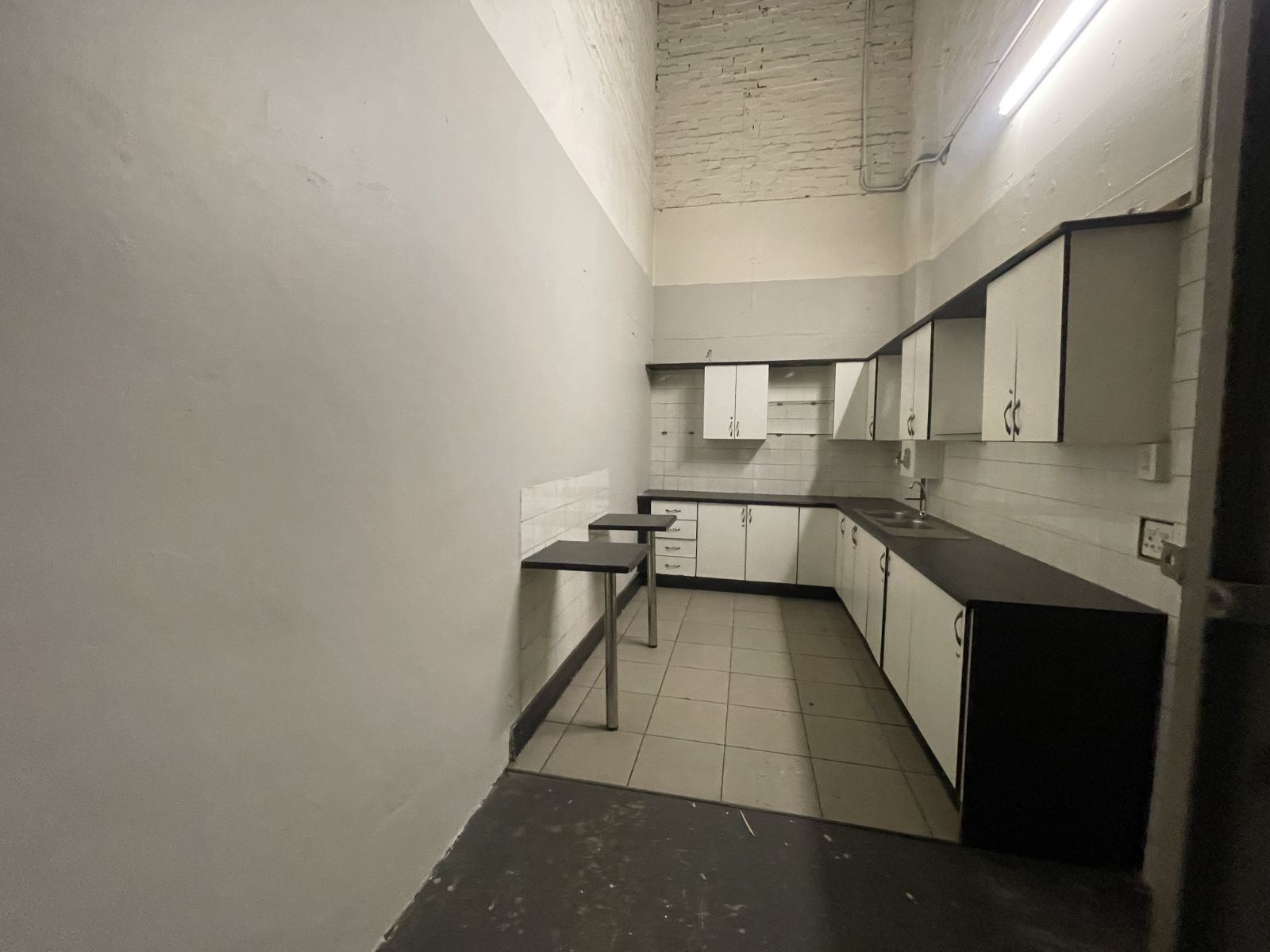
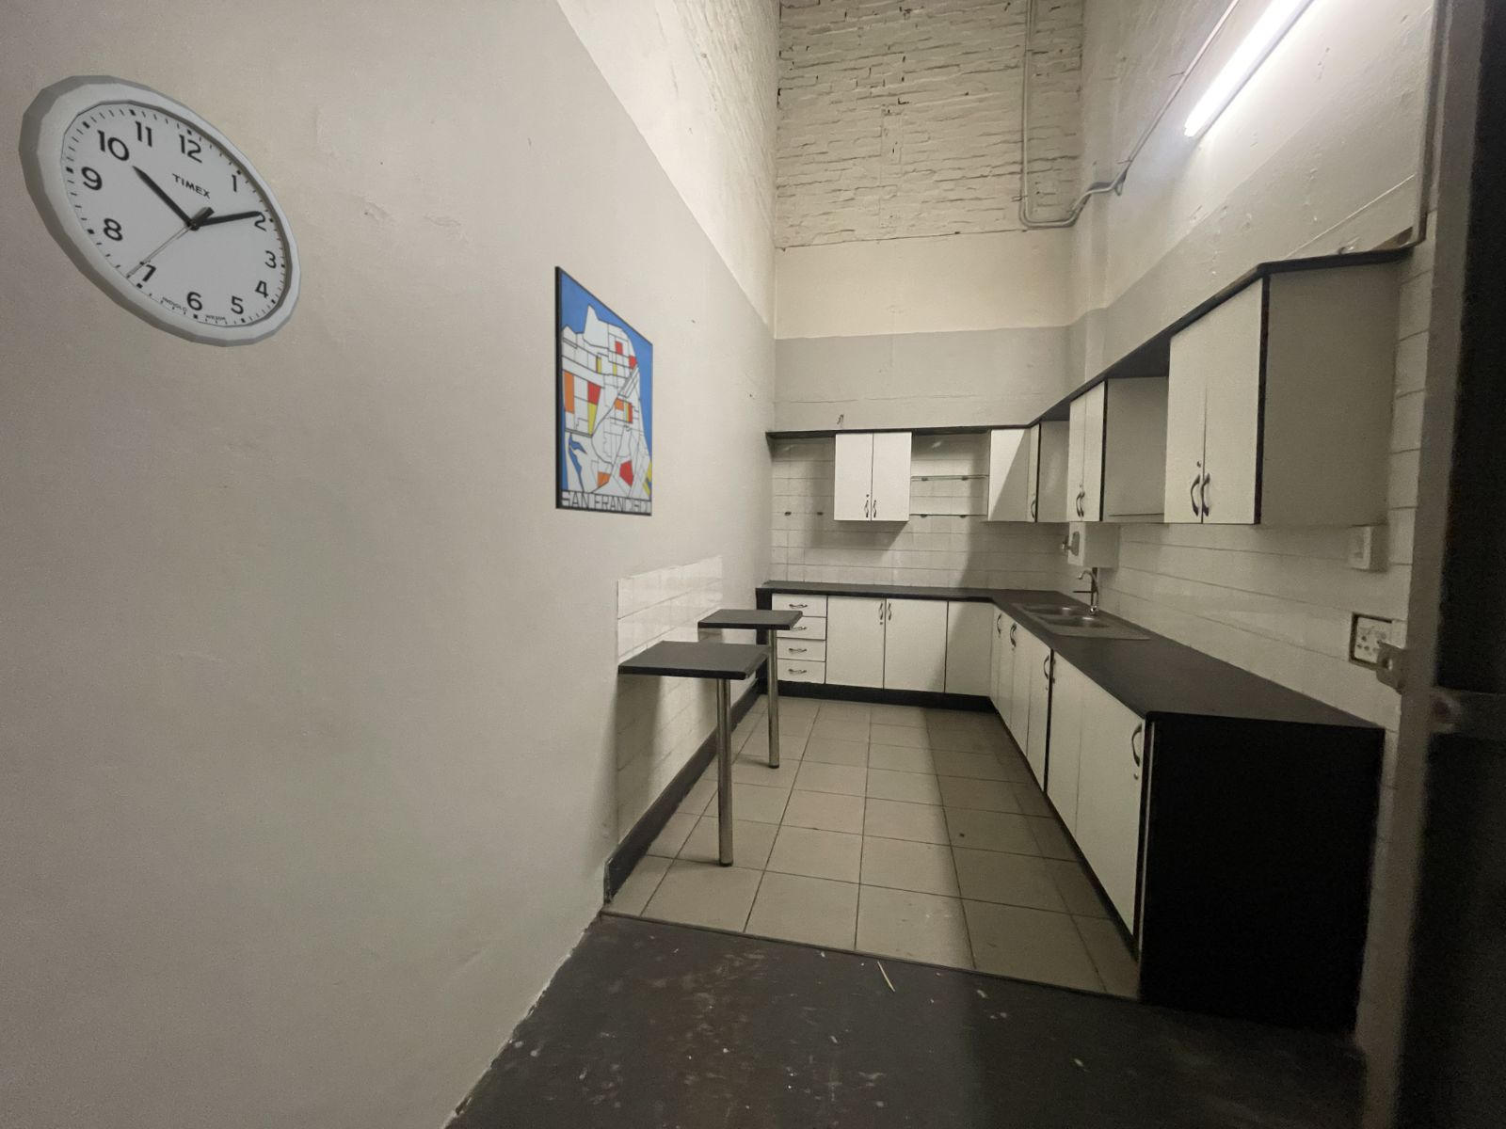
+ wall art (612, 413)
+ wall clock (191, 223)
